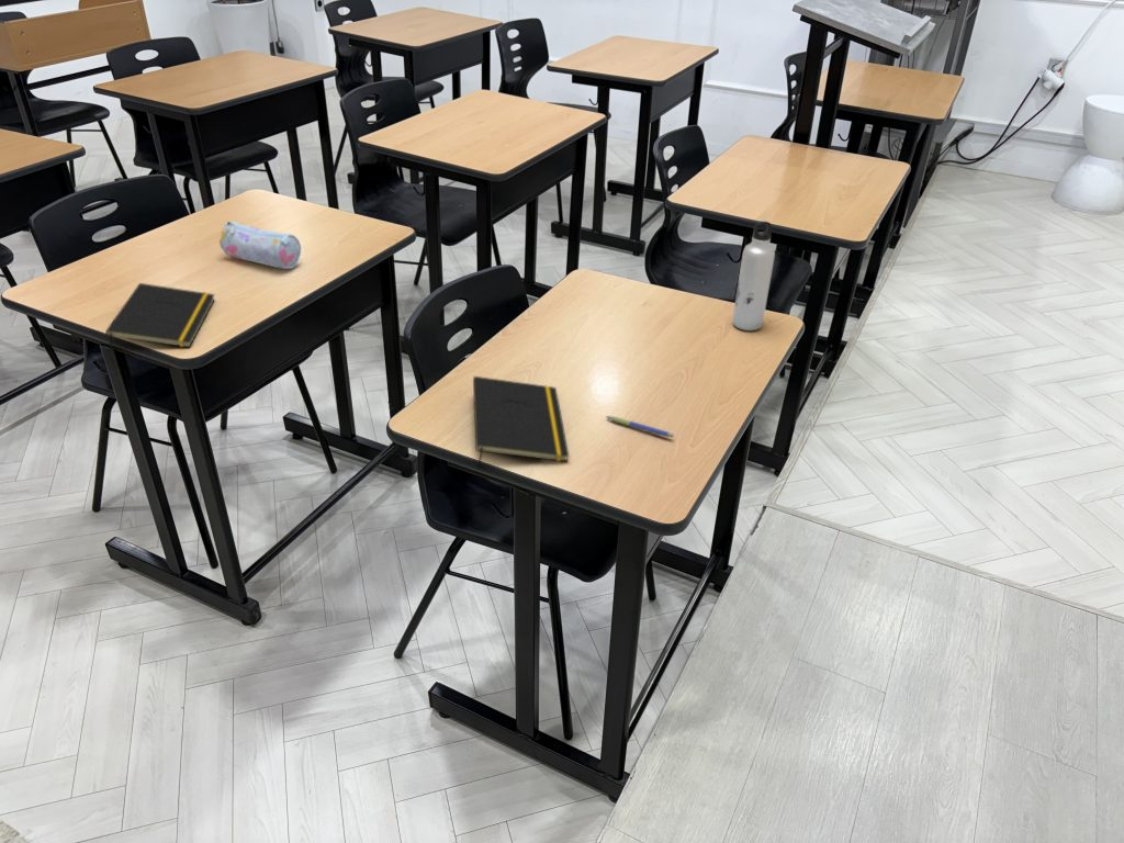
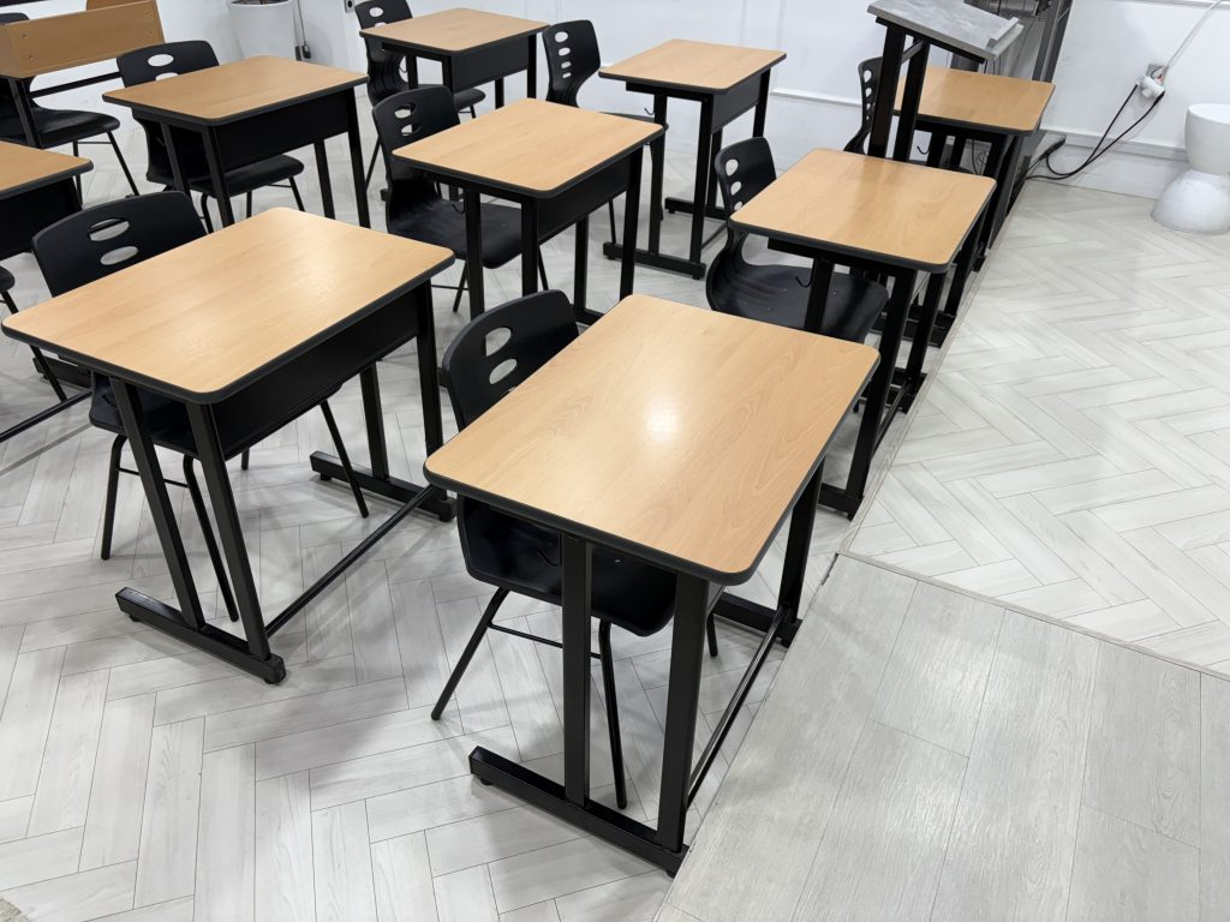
- notepad (518, 416)
- water bottle (755, 274)
- pen (638, 426)
- notepad (164, 314)
- pencil case (260, 244)
